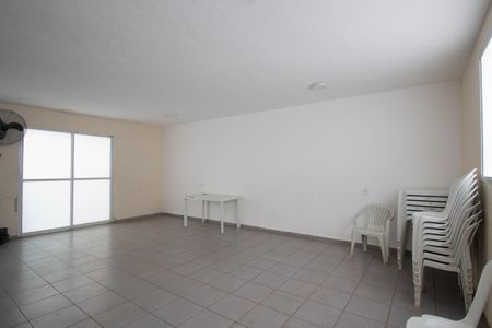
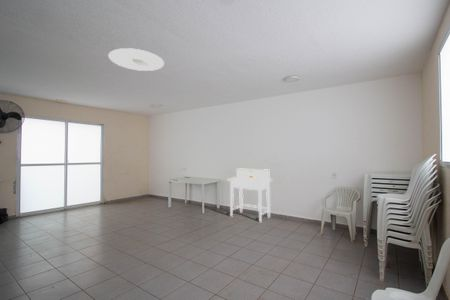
+ ceiling light (137, 58)
+ desk (251, 189)
